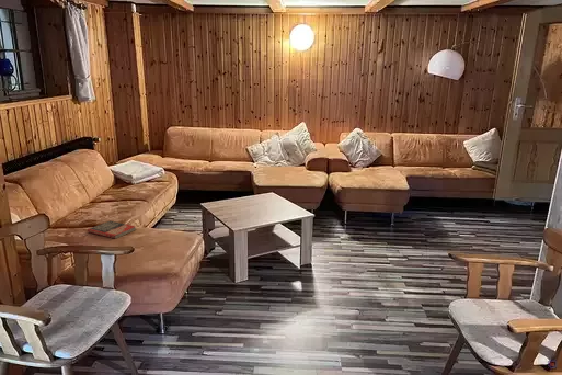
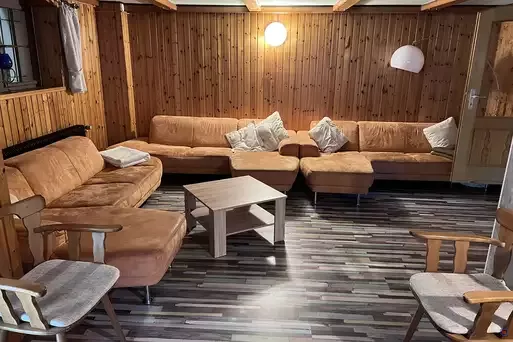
- book (112, 229)
